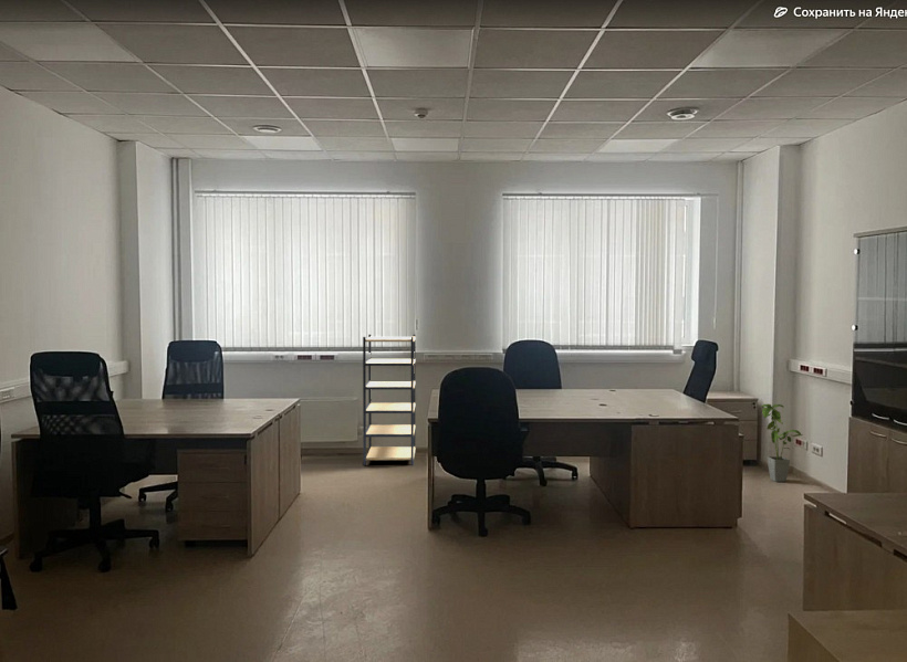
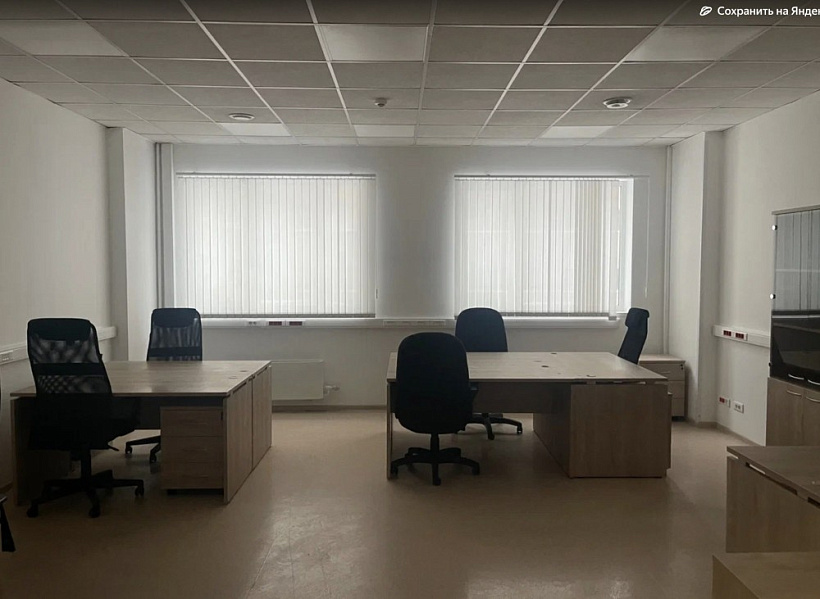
- shelving unit (389, 402)
- house plant (776, 443)
